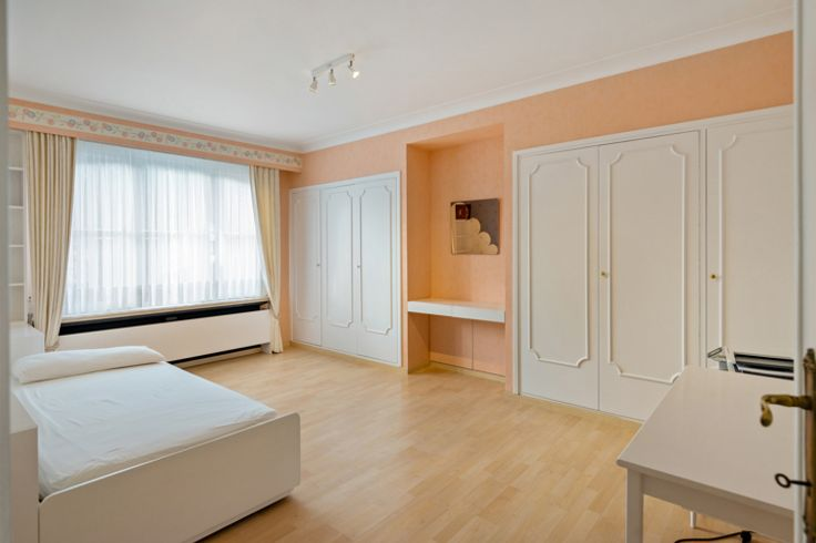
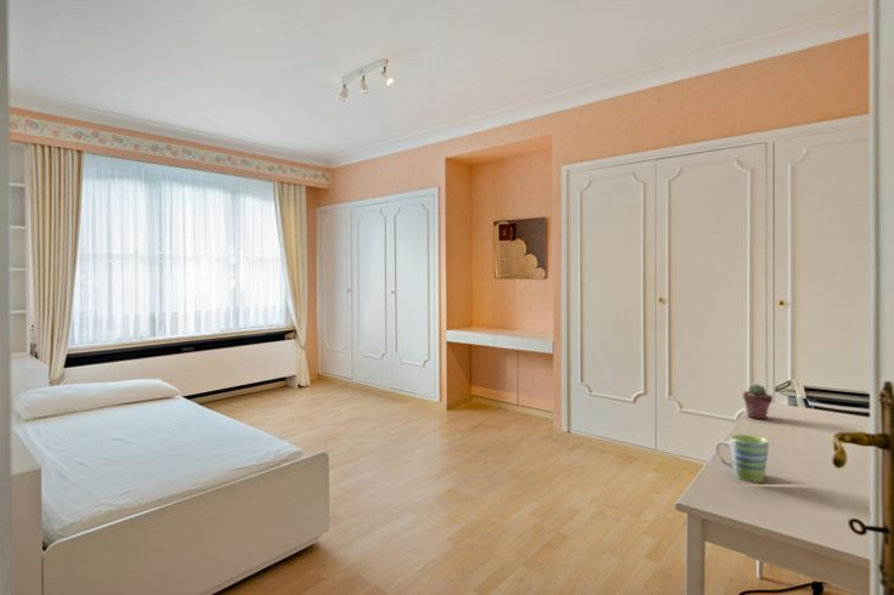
+ mug (741, 455)
+ potted succulent (757, 399)
